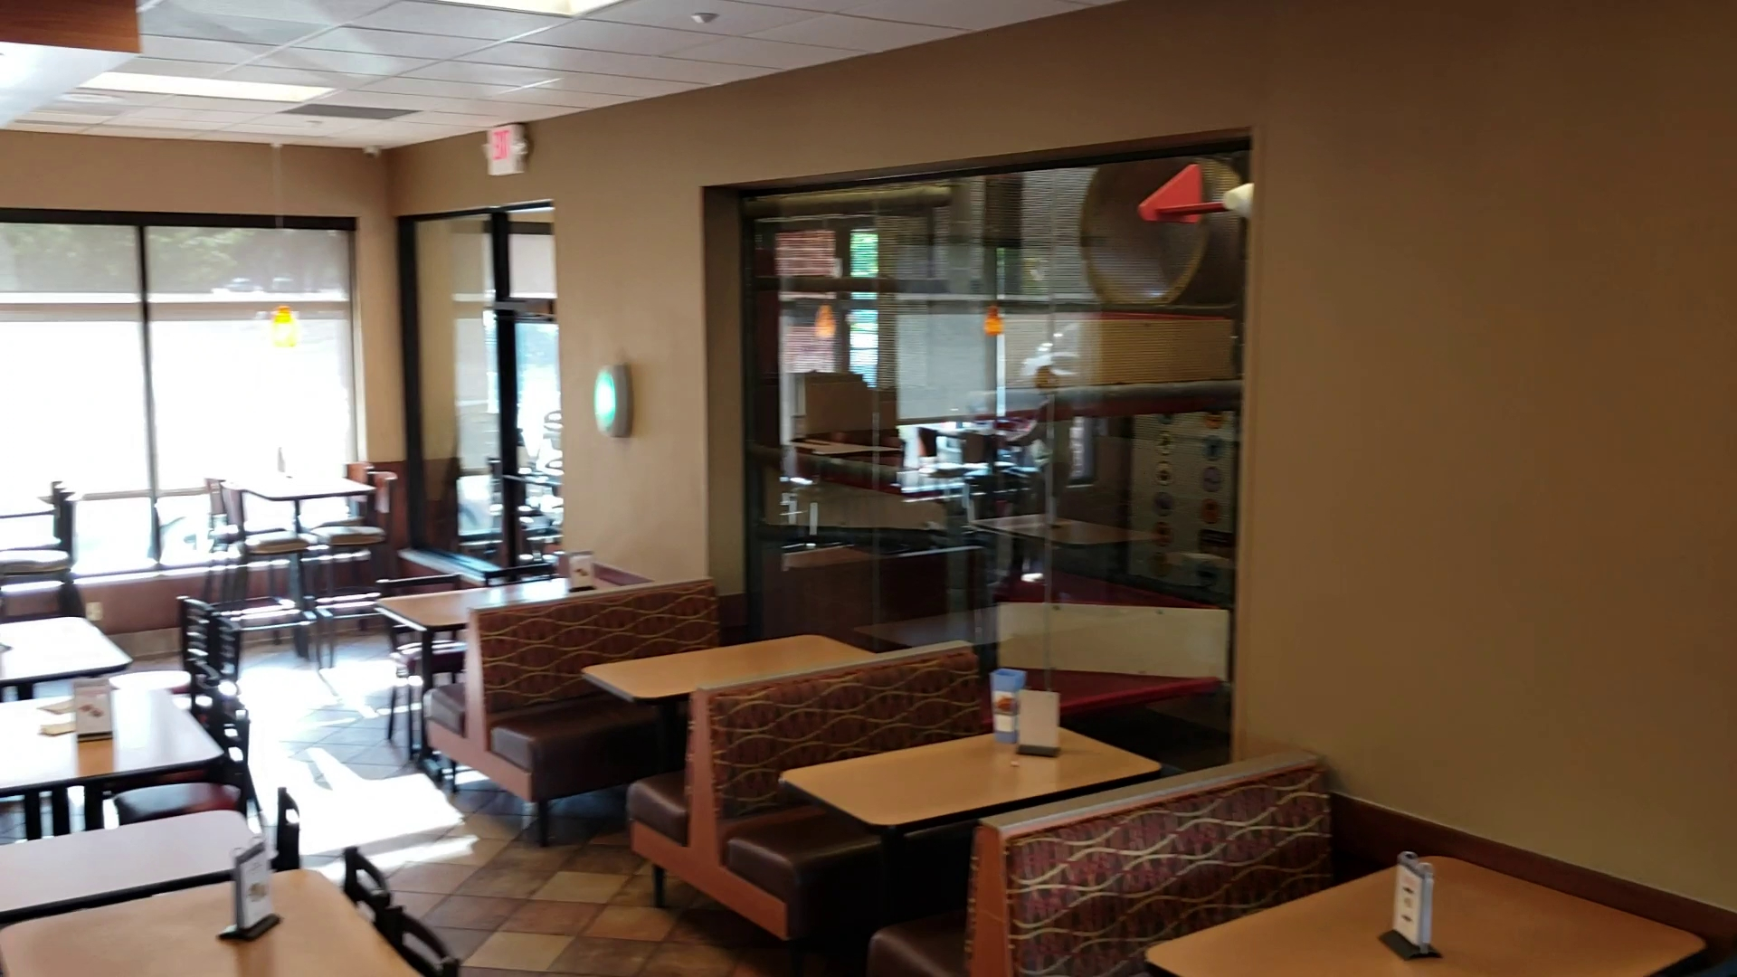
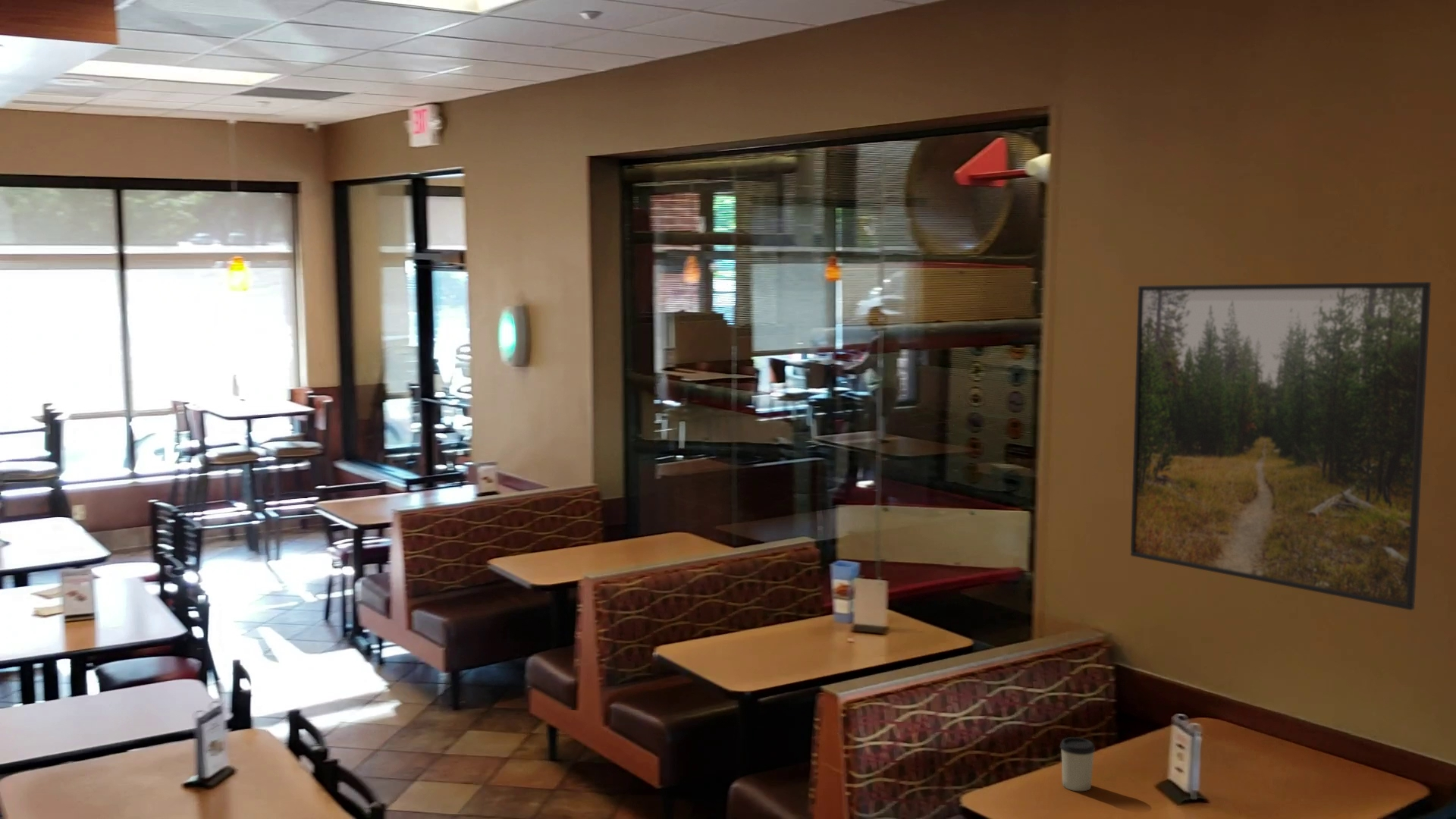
+ cup (1077, 764)
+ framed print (1264, 434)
